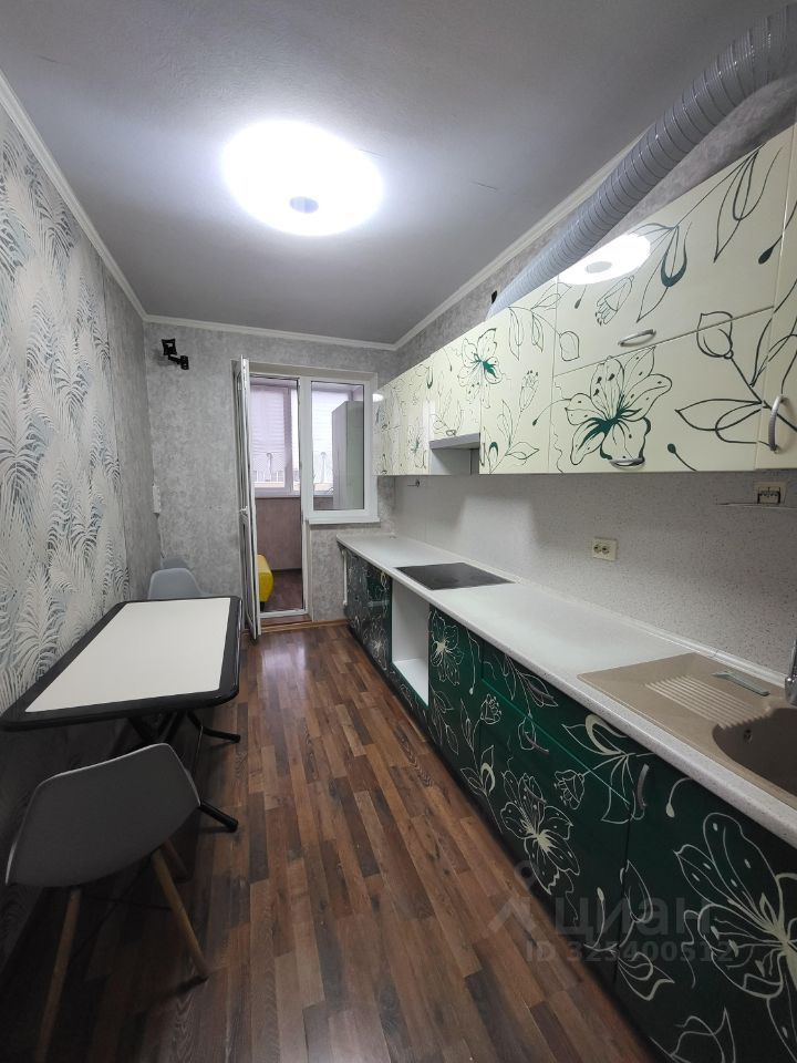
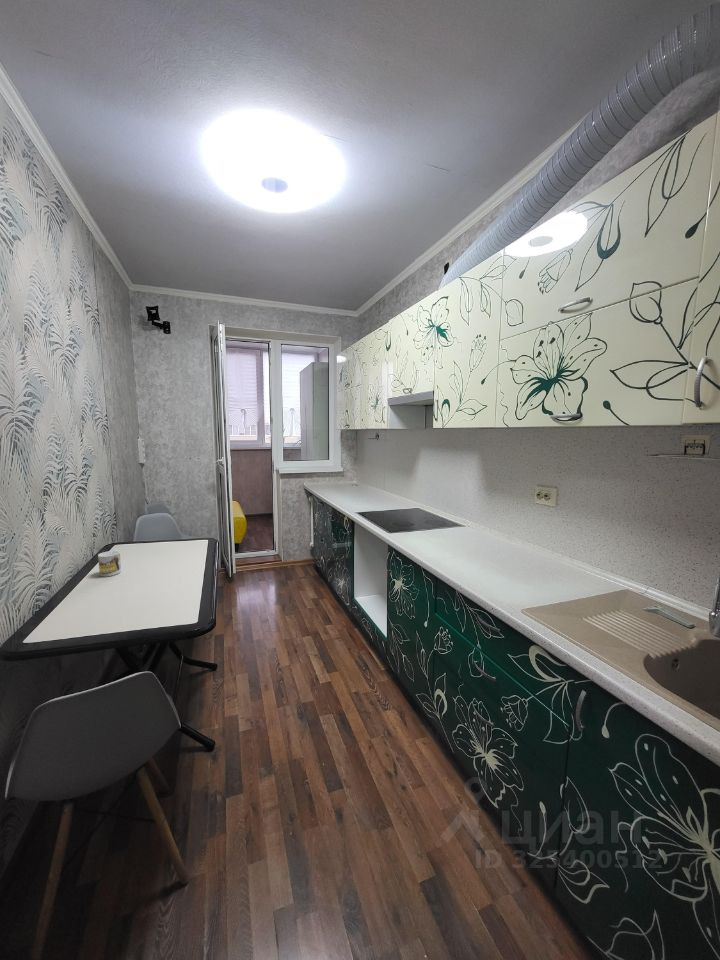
+ mug (110, 562)
